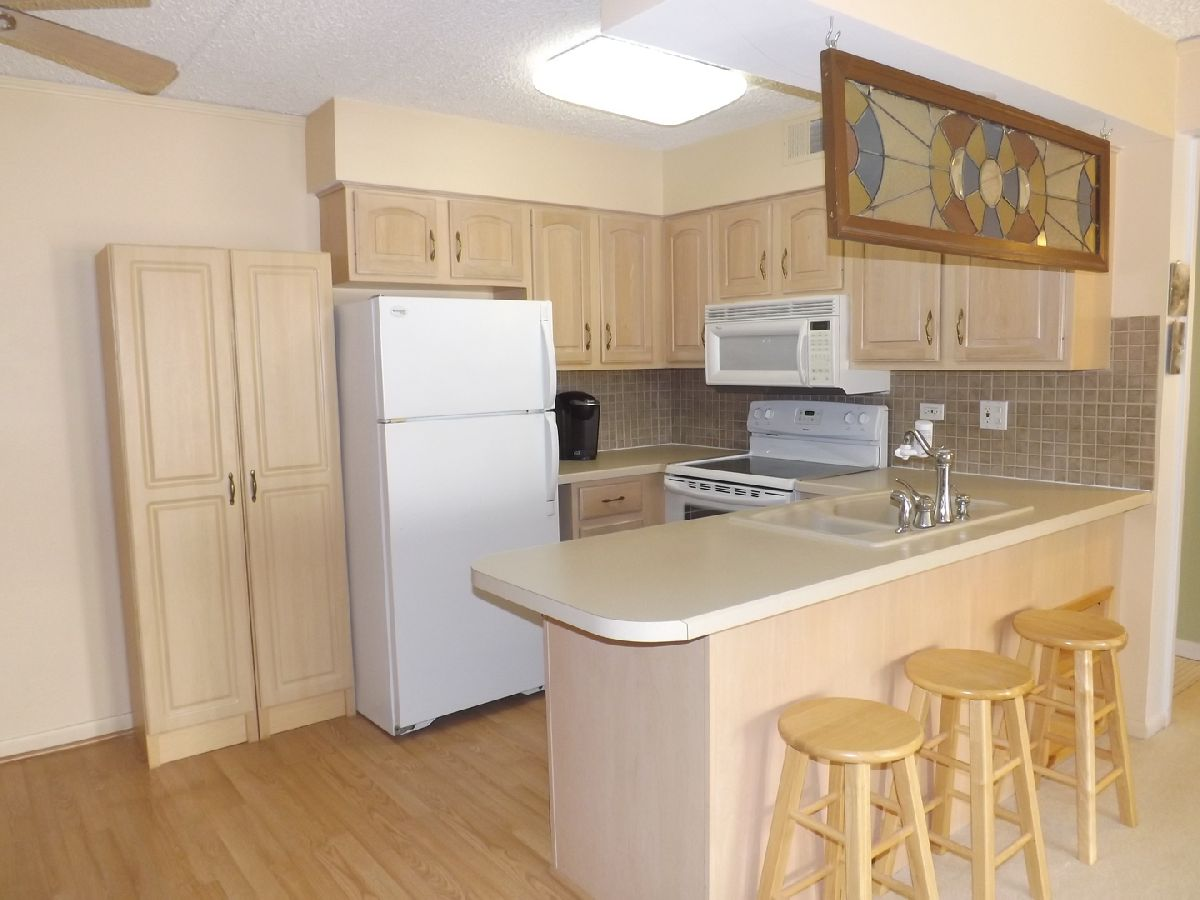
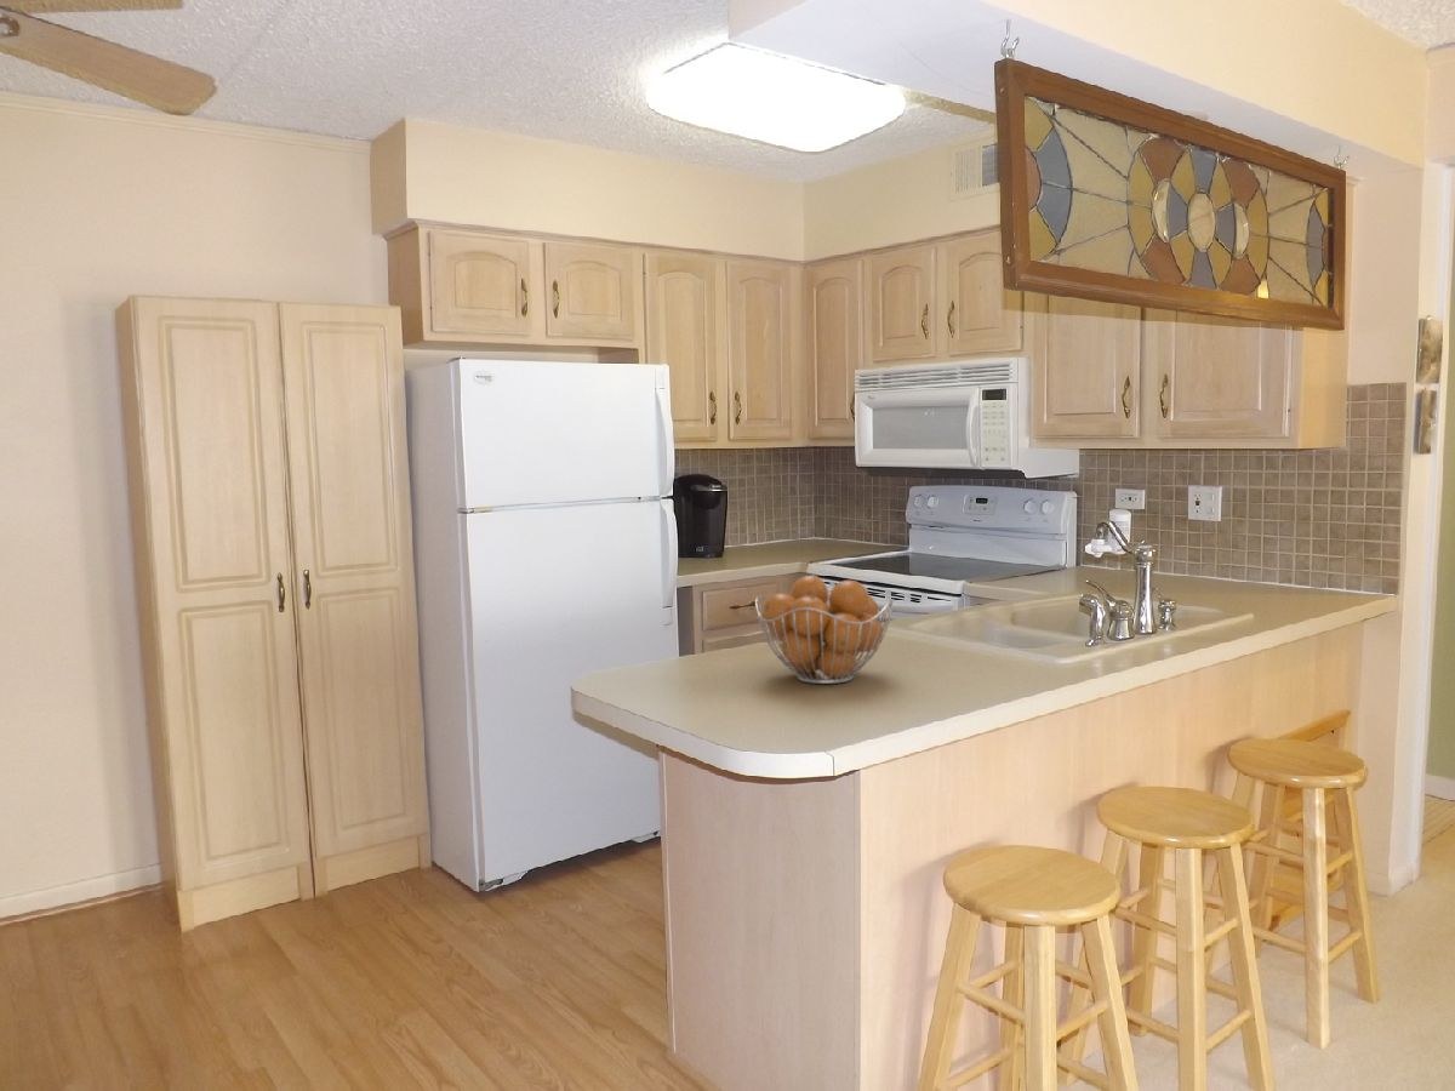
+ fruit basket (823, 628)
